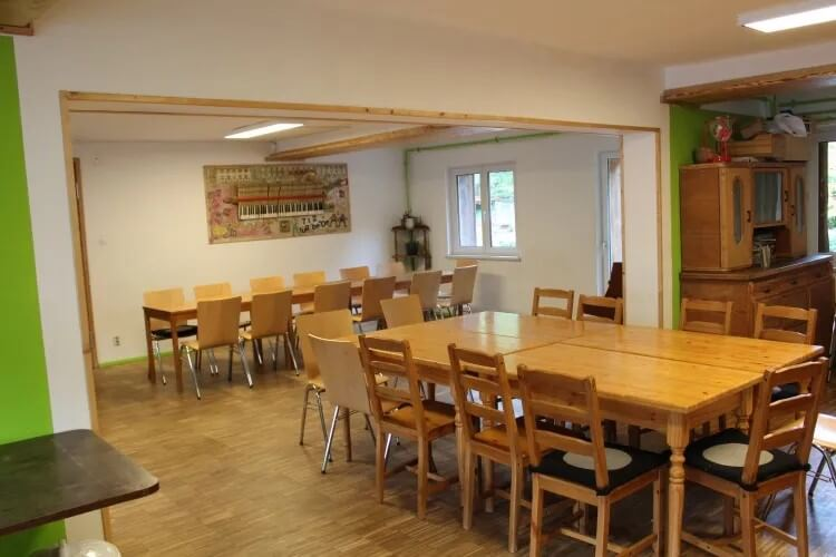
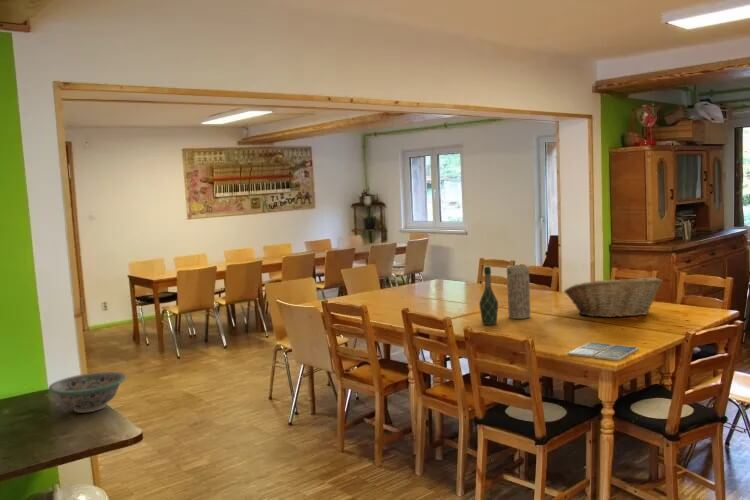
+ vase (518, 291)
+ decorative bowl (89, 394)
+ drink coaster (603, 351)
+ wine bottle (488, 295)
+ fruit basket (613, 294)
